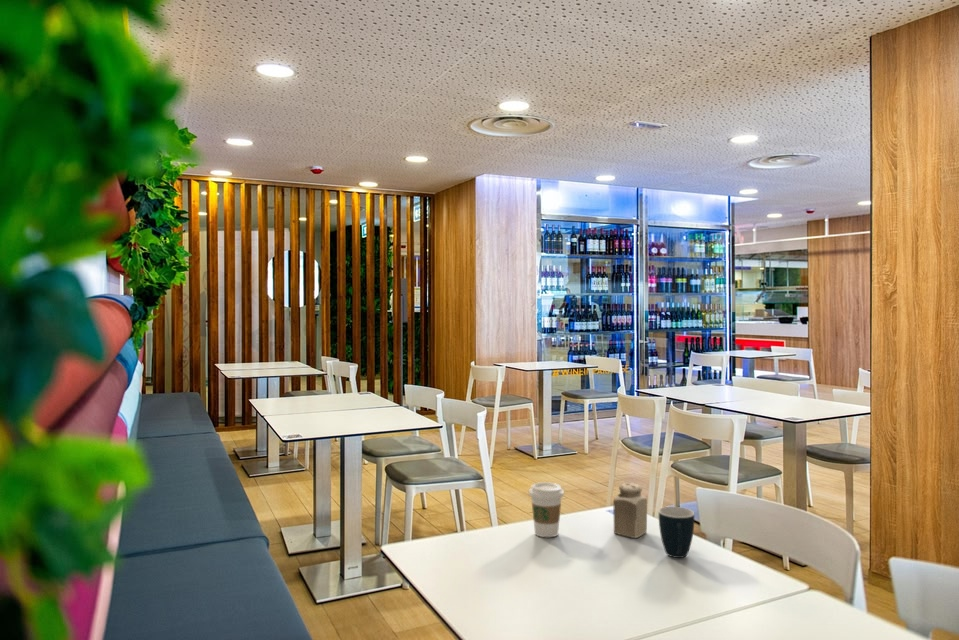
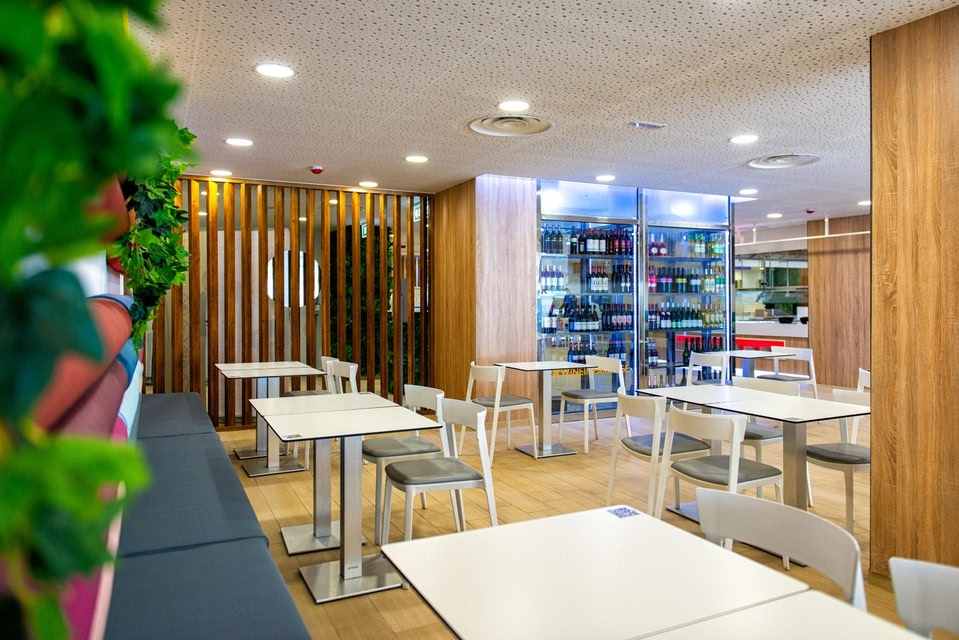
- mug (677, 535)
- salt shaker (630, 508)
- coffee cup (546, 509)
